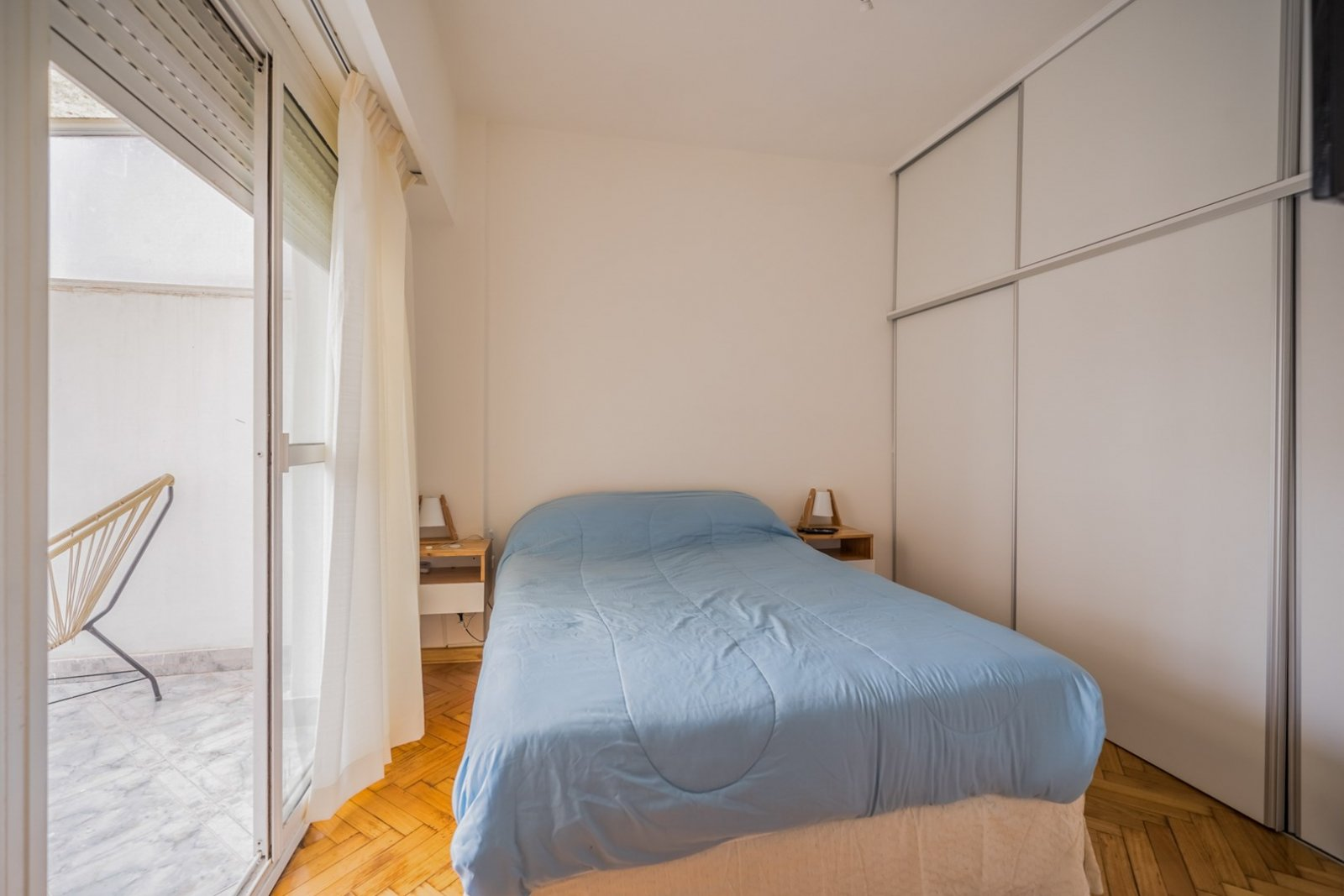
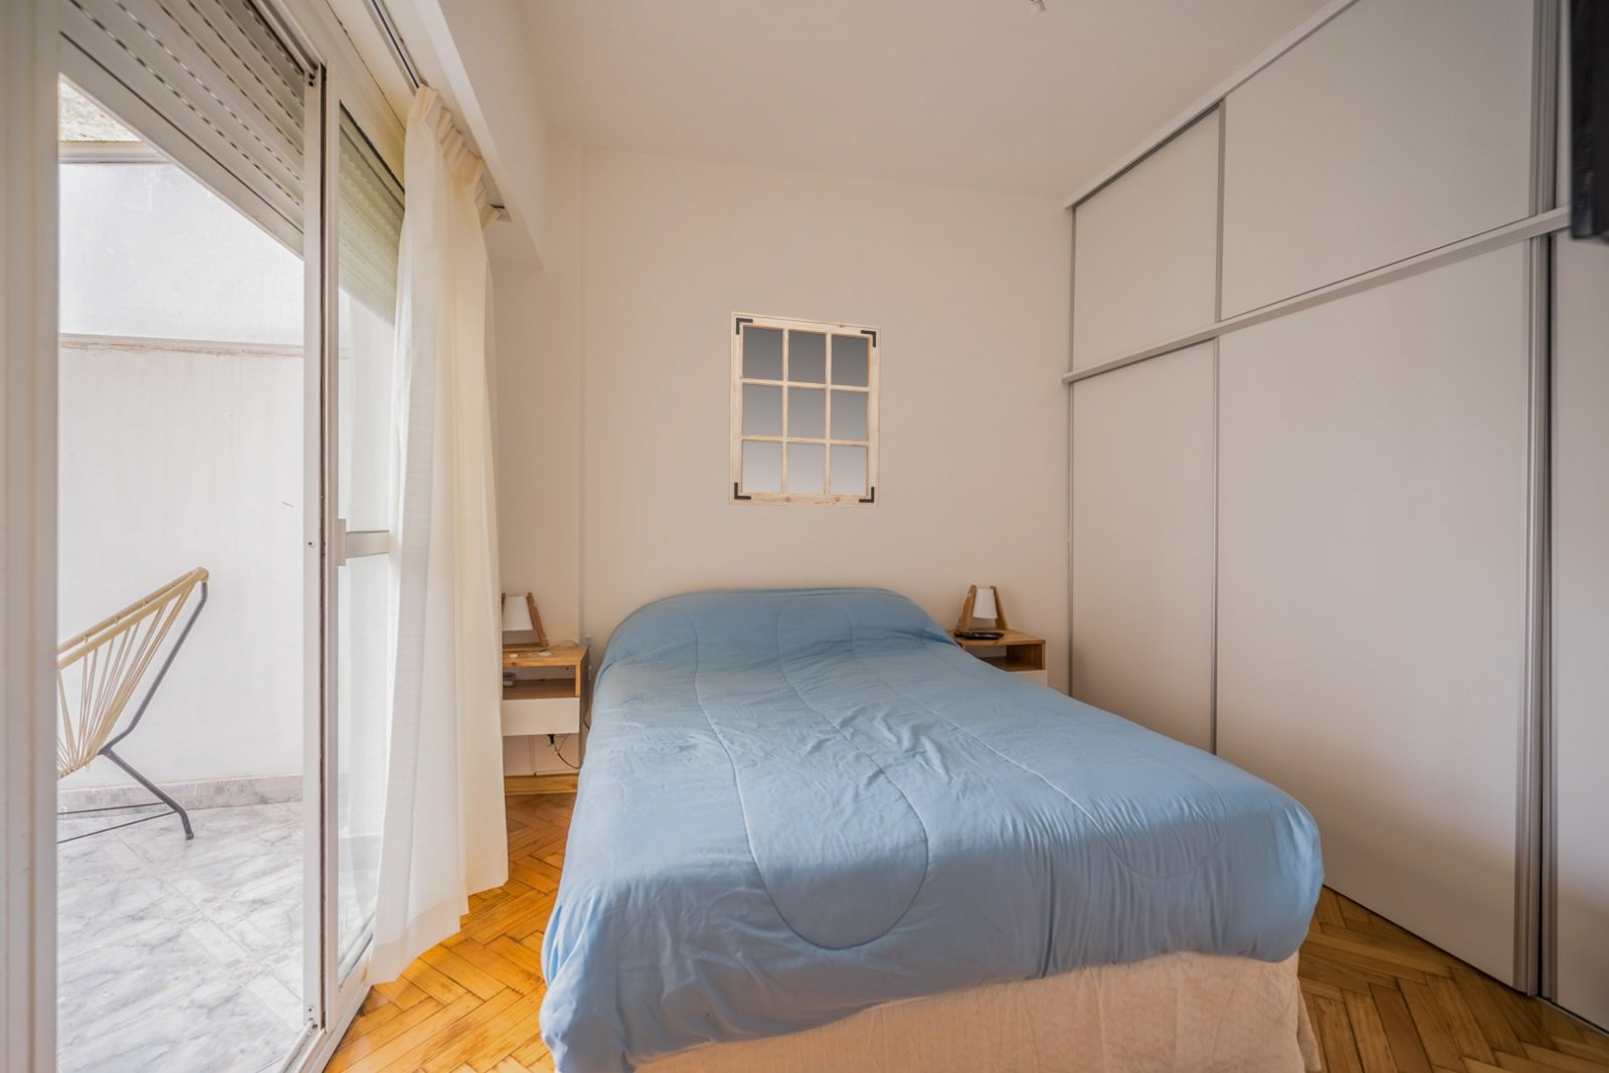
+ mirror (807, 412)
